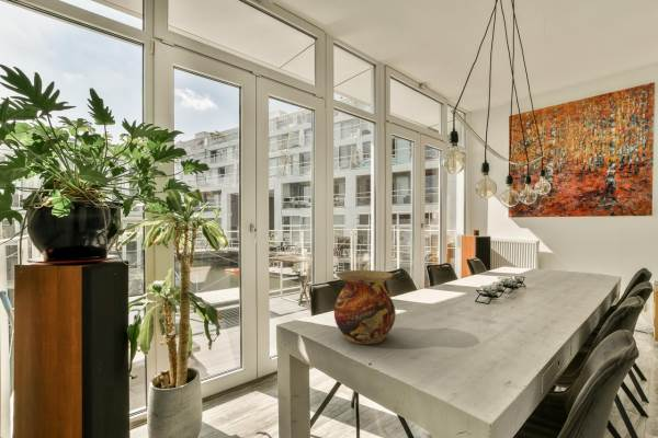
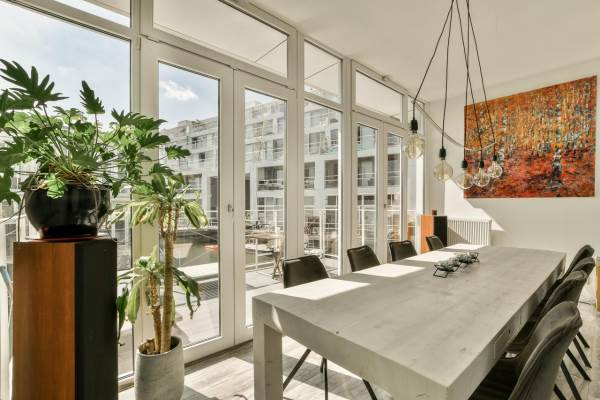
- vase (364, 306)
